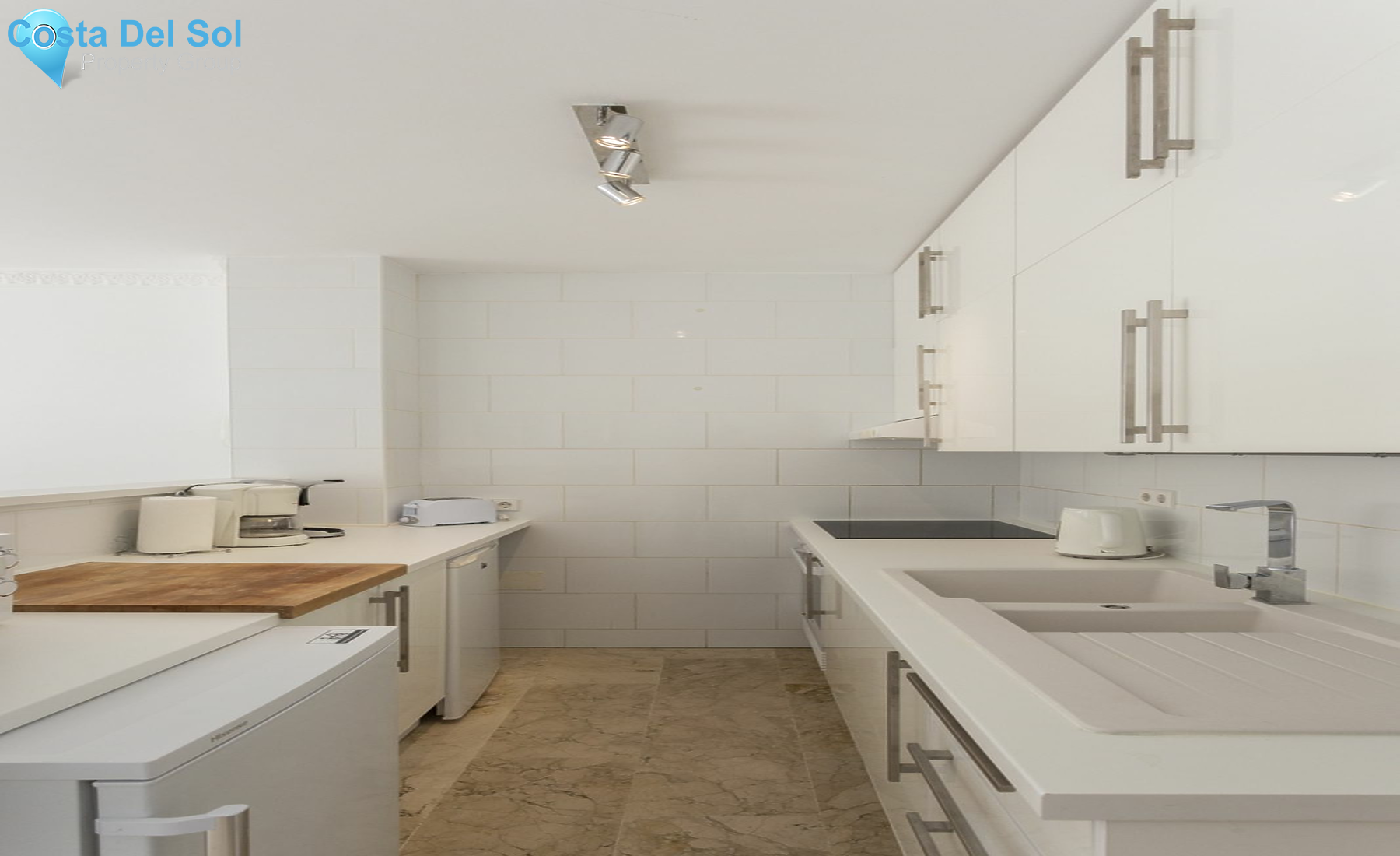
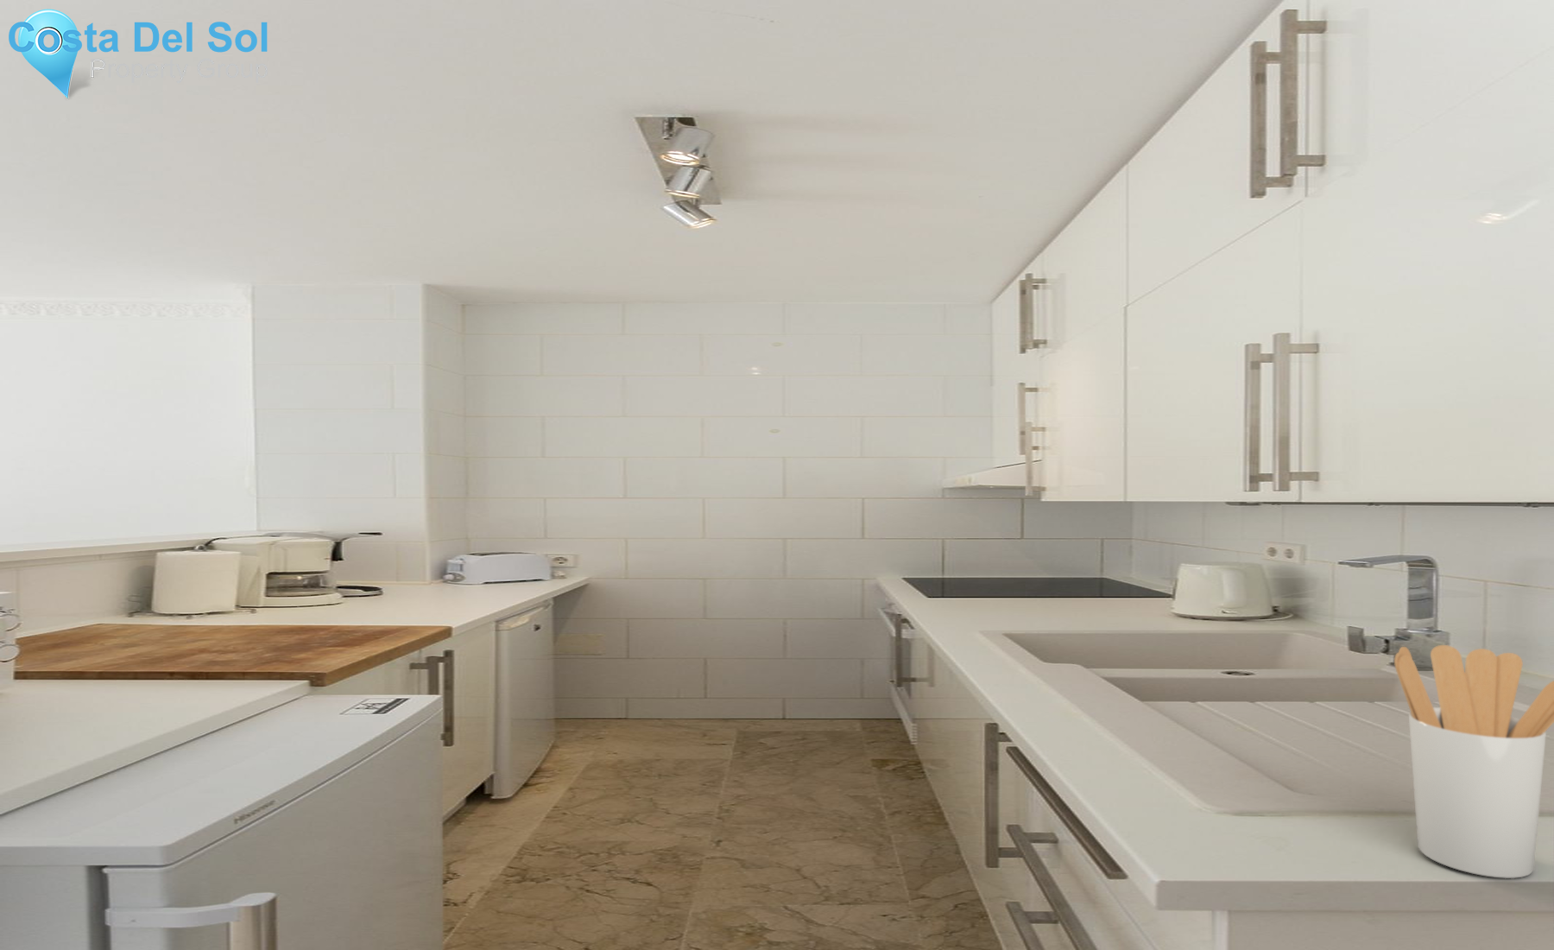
+ utensil holder (1474, 749)
